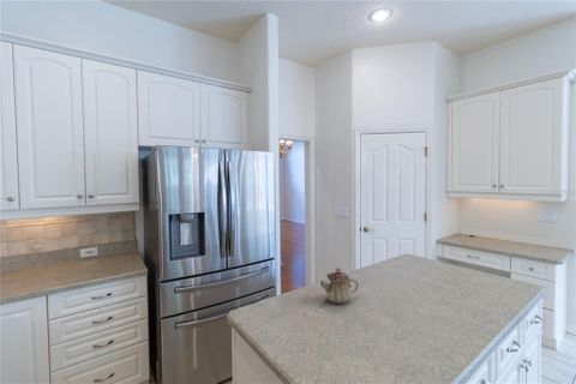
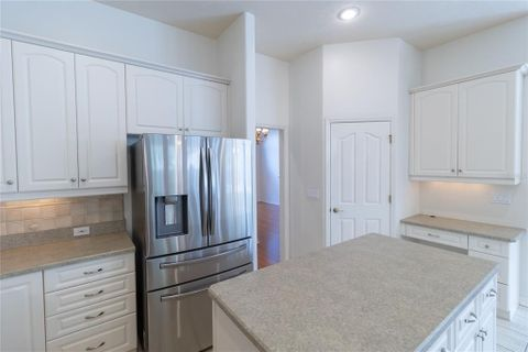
- teapot (340, 283)
